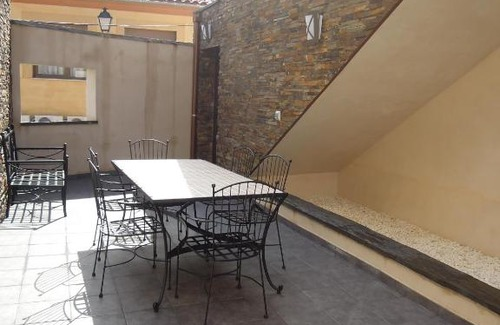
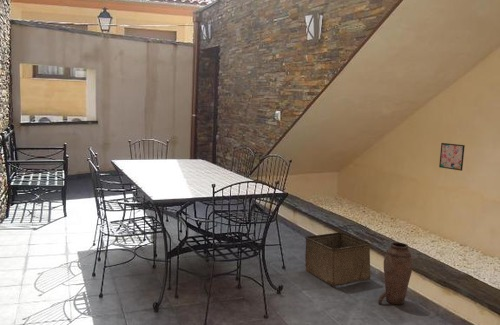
+ storage bin (337, 257)
+ wall art (451, 156)
+ vase (394, 273)
